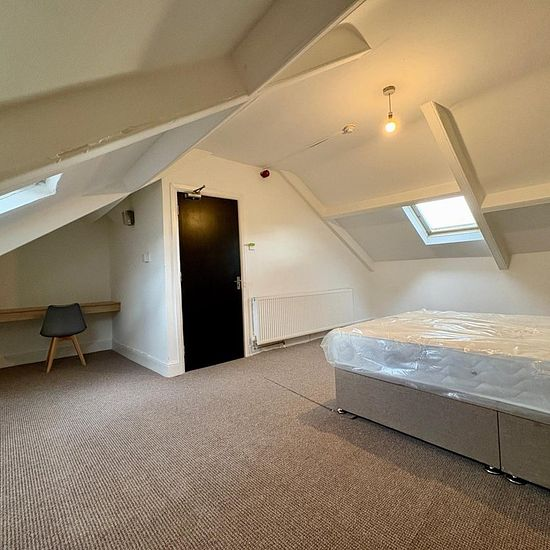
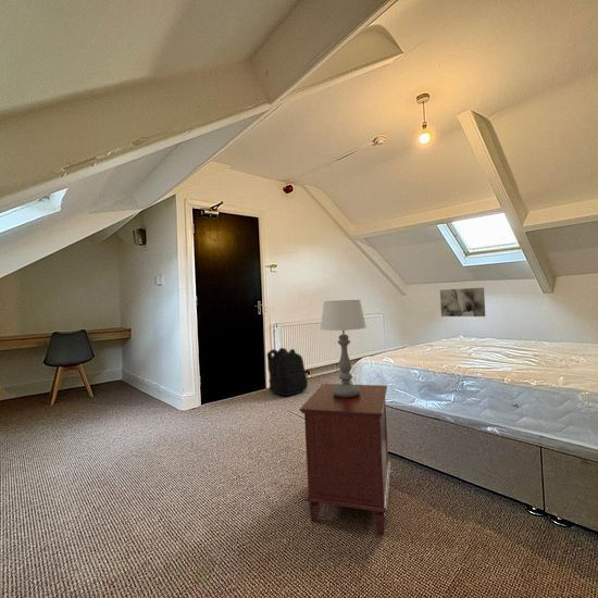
+ table lamp (344, 347)
+ nightstand (350, 448)
+ backpack (285, 370)
+ wall art (461, 302)
